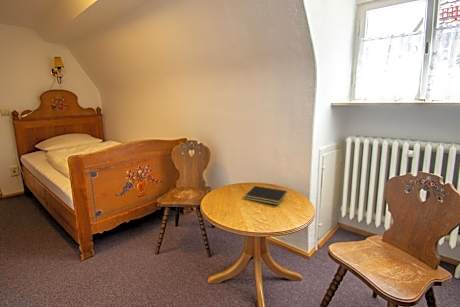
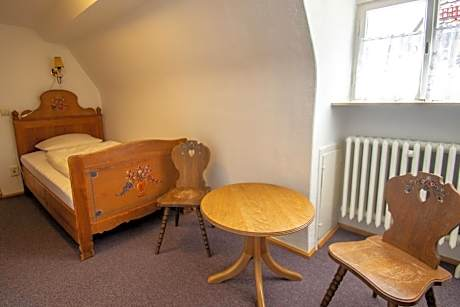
- notepad (265, 194)
